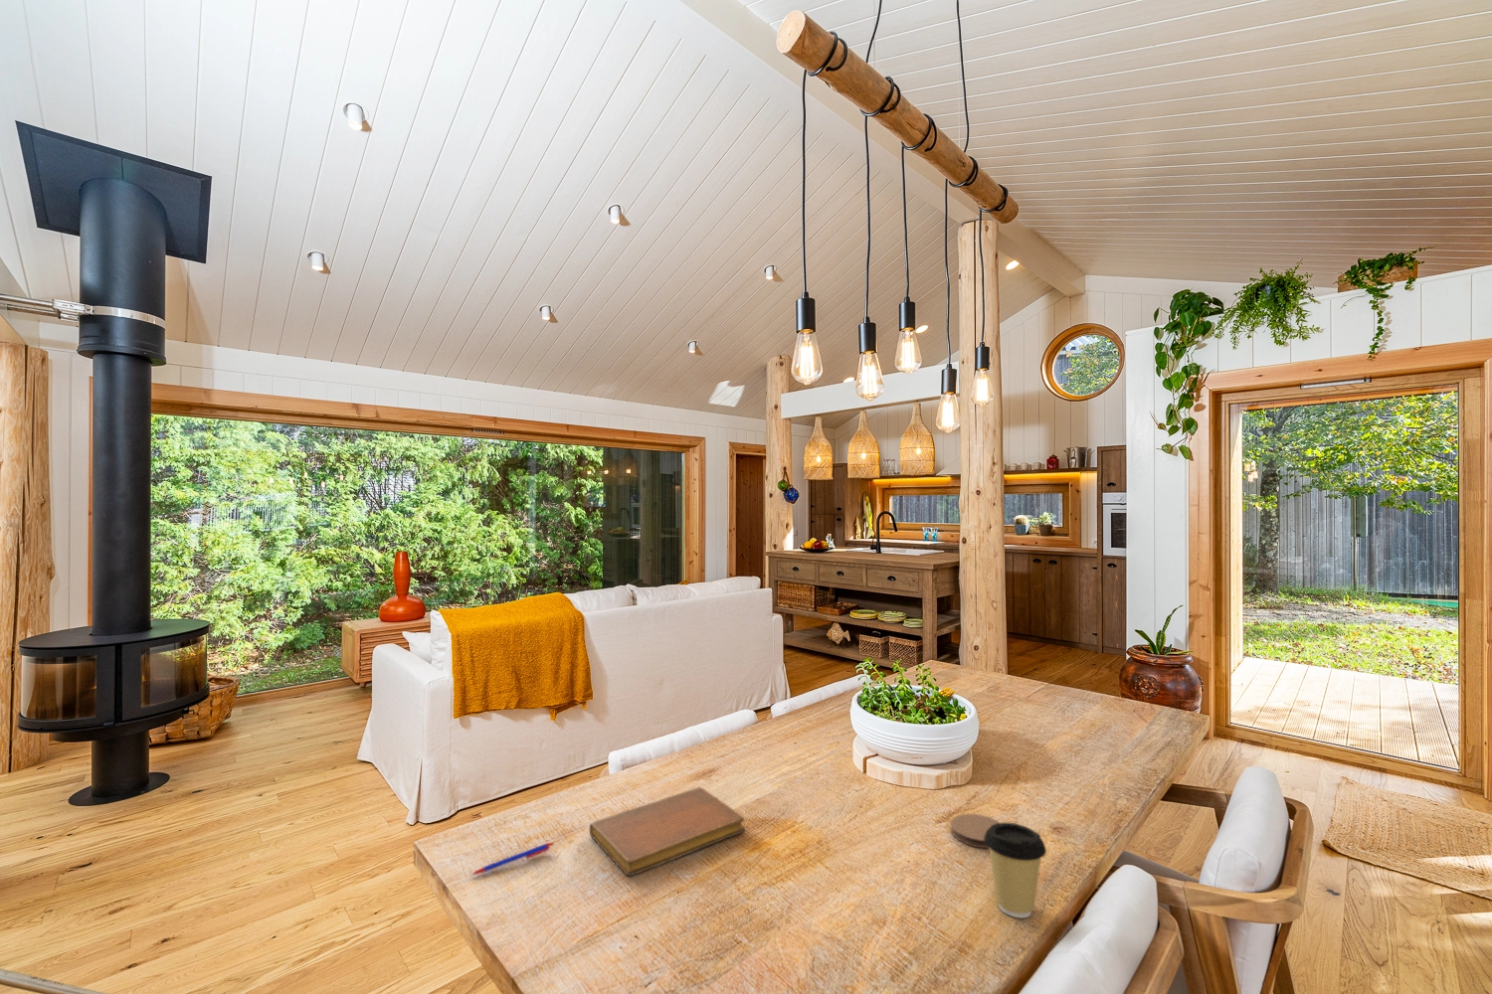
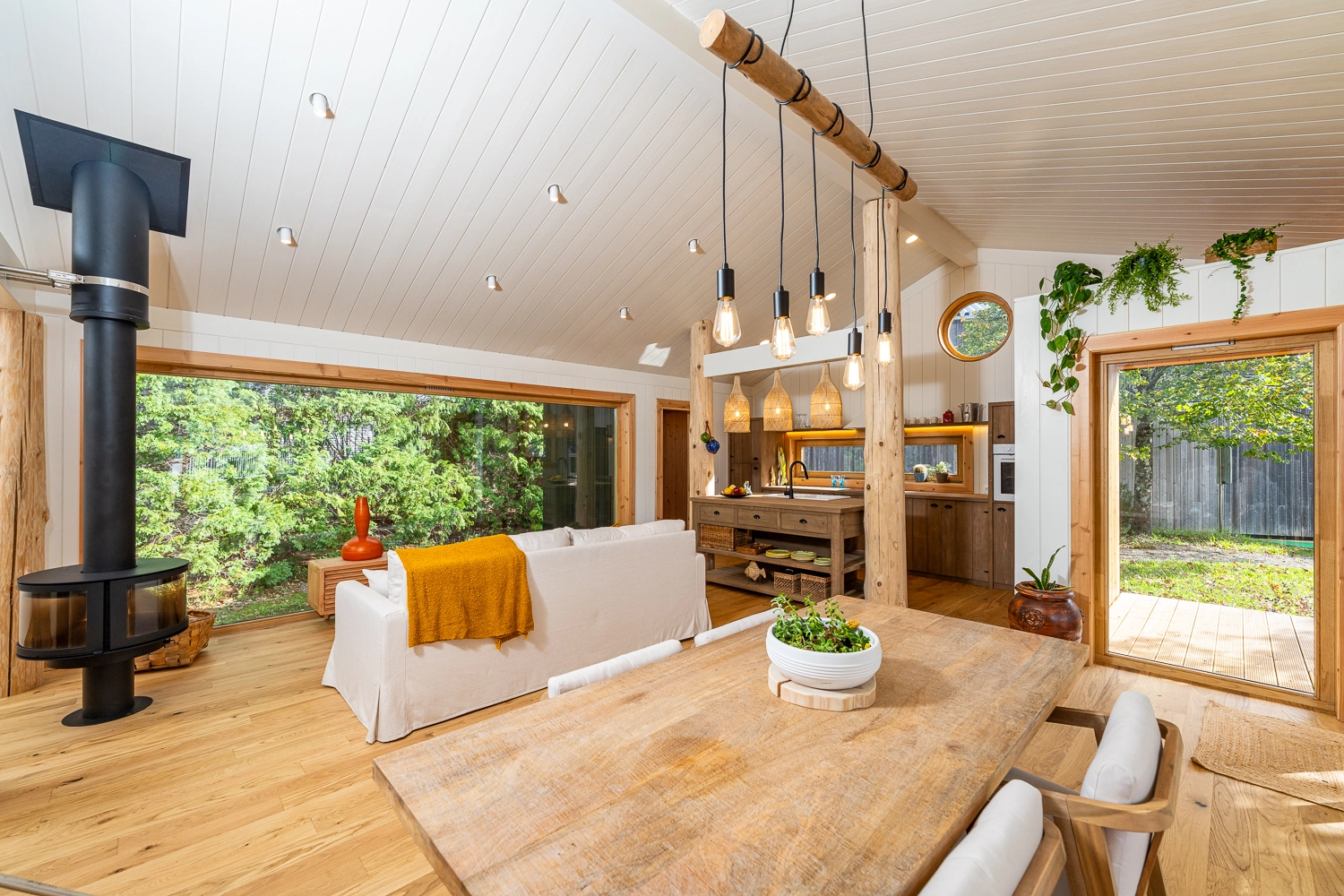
- pen (513, 858)
- coffee cup (1015, 869)
- coaster (978, 830)
- notebook (667, 826)
